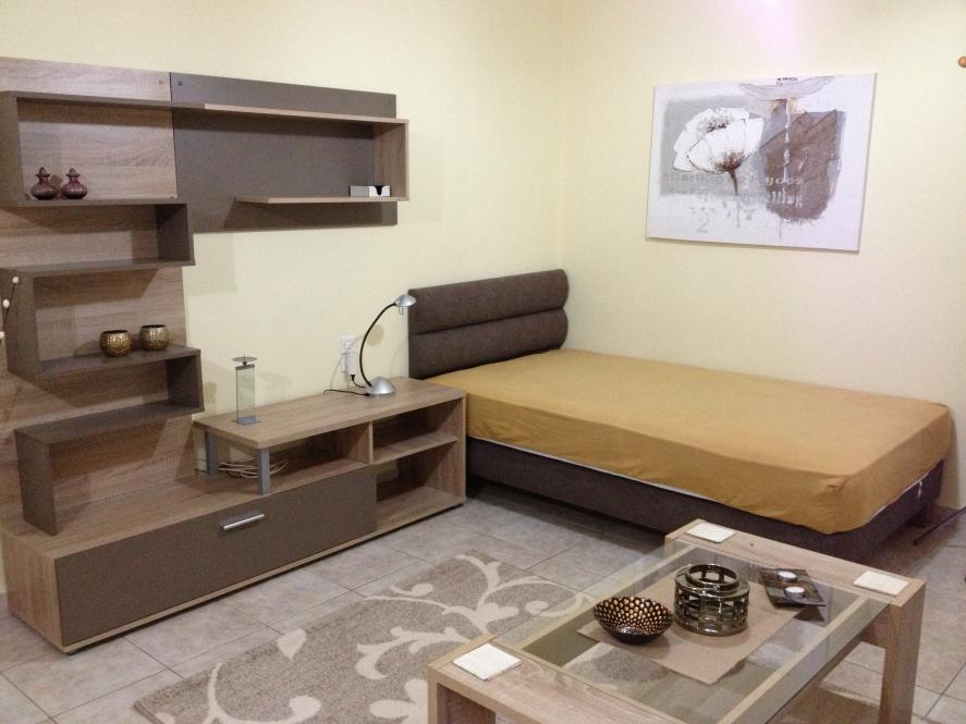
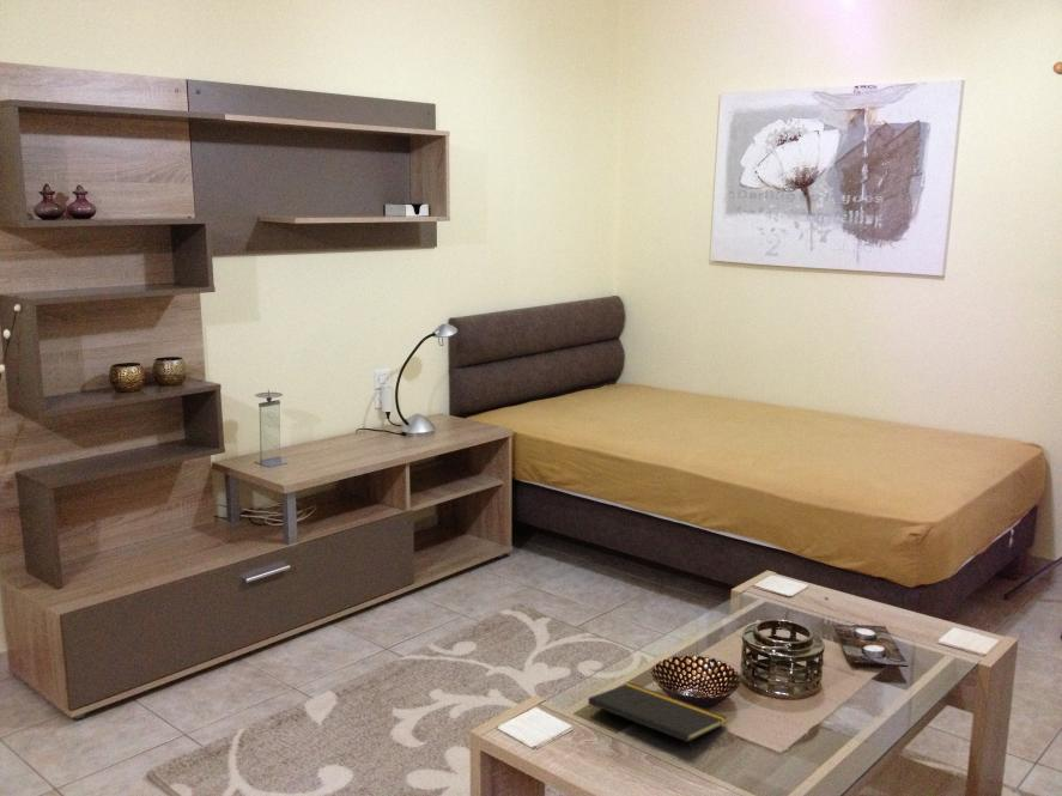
+ notepad (656, 710)
